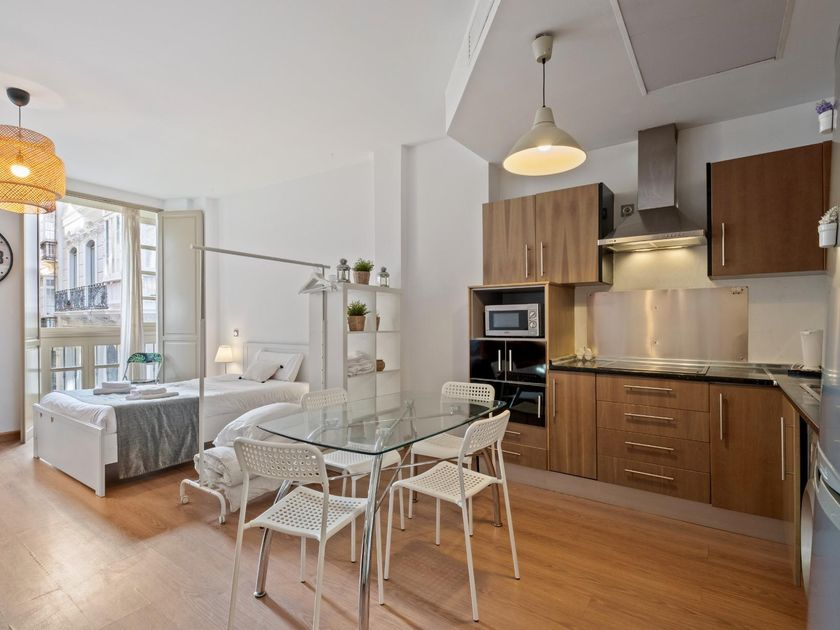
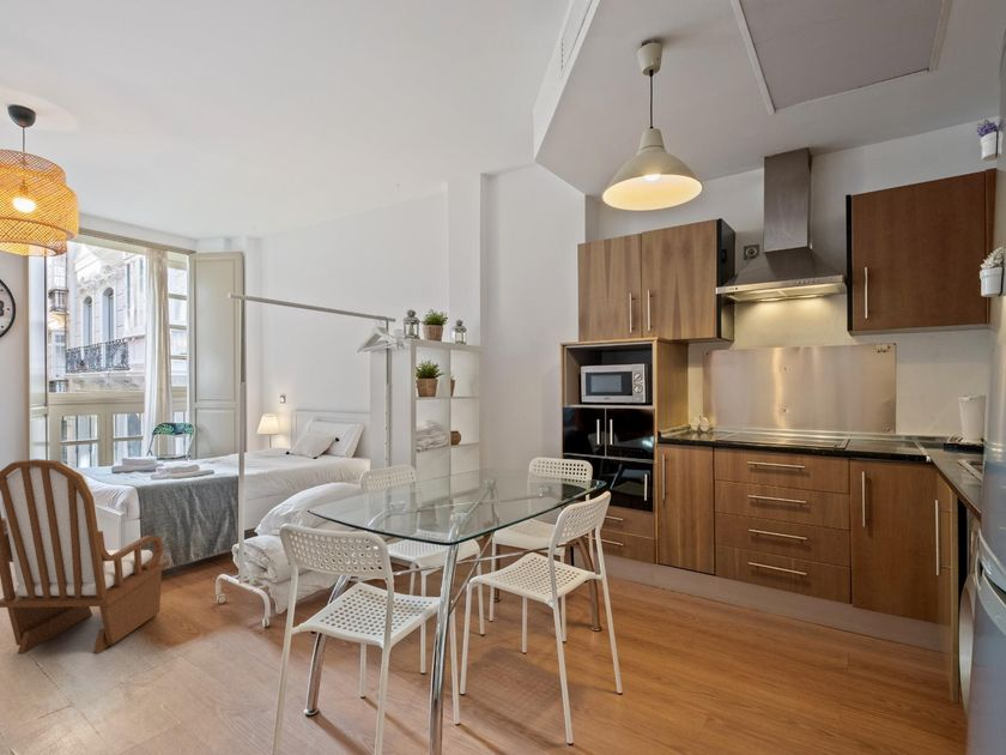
+ armchair (81, 544)
